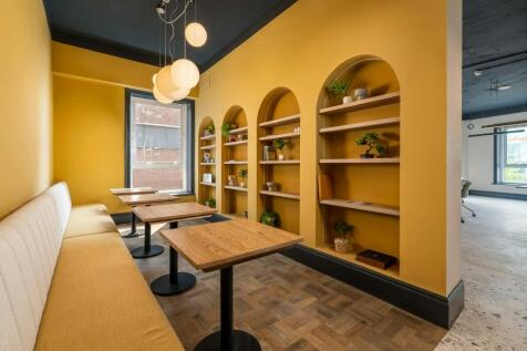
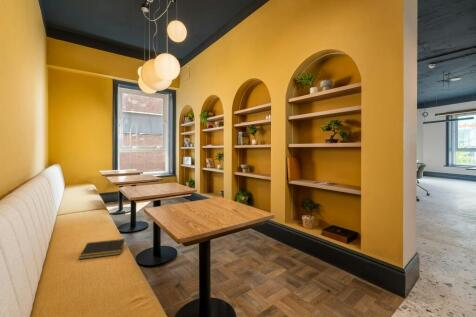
+ notepad (103, 248)
